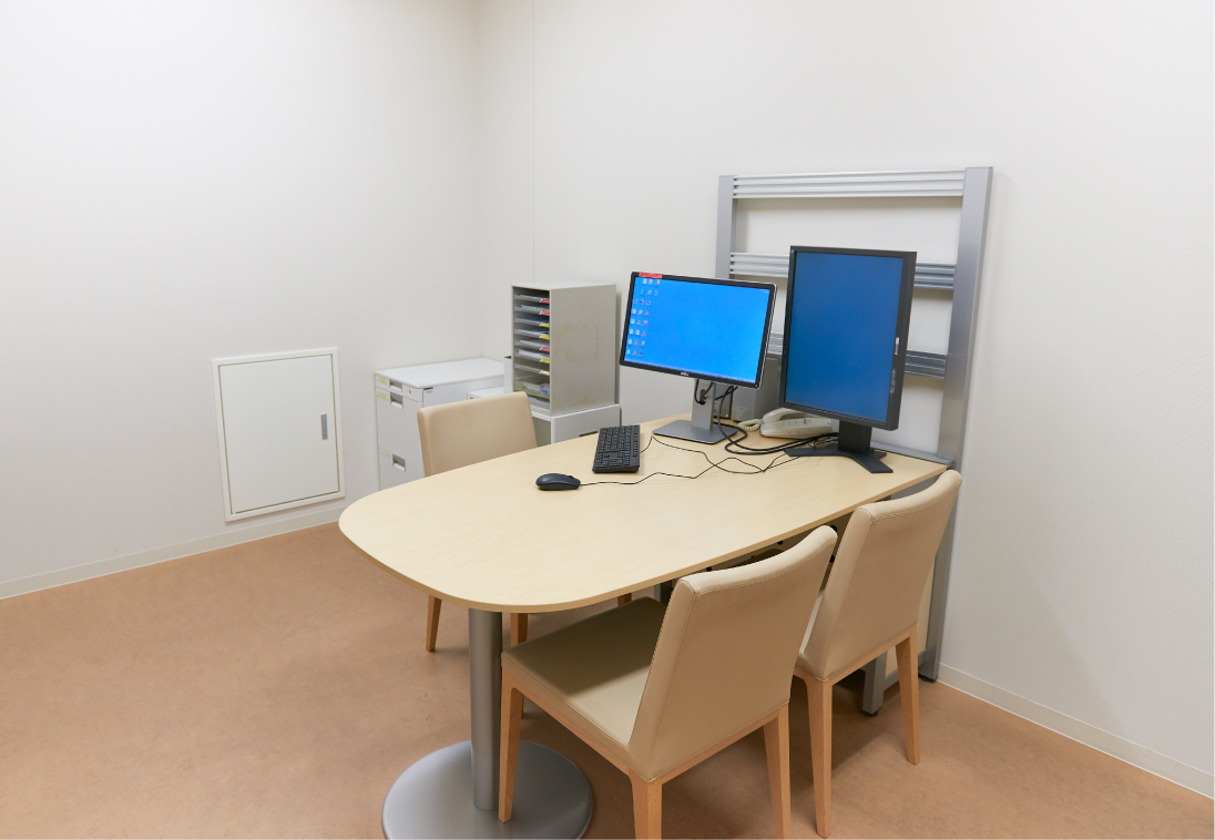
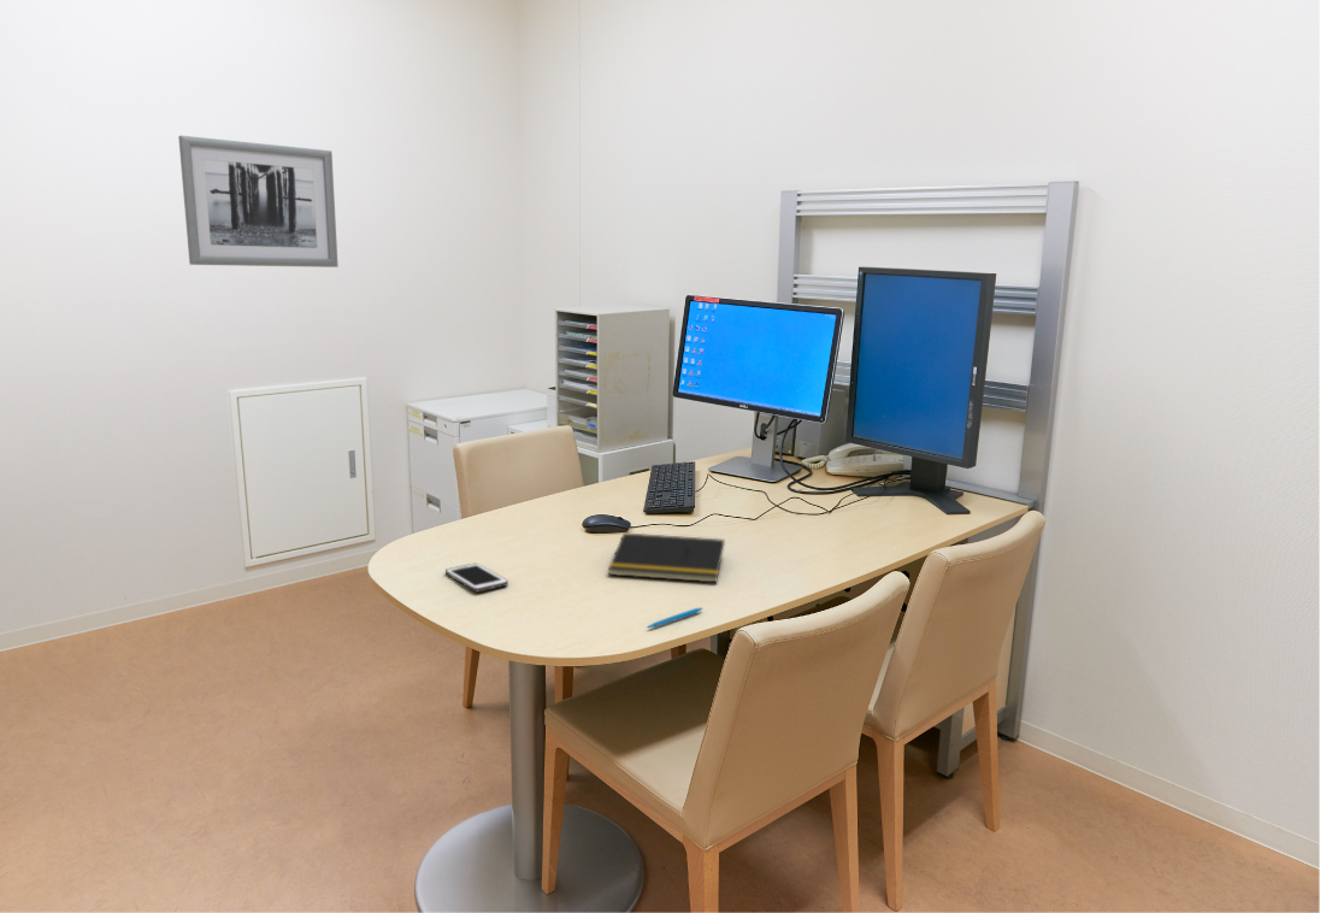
+ notepad (667, 555)
+ wall art (263, 205)
+ pen (674, 617)
+ cell phone (476, 577)
